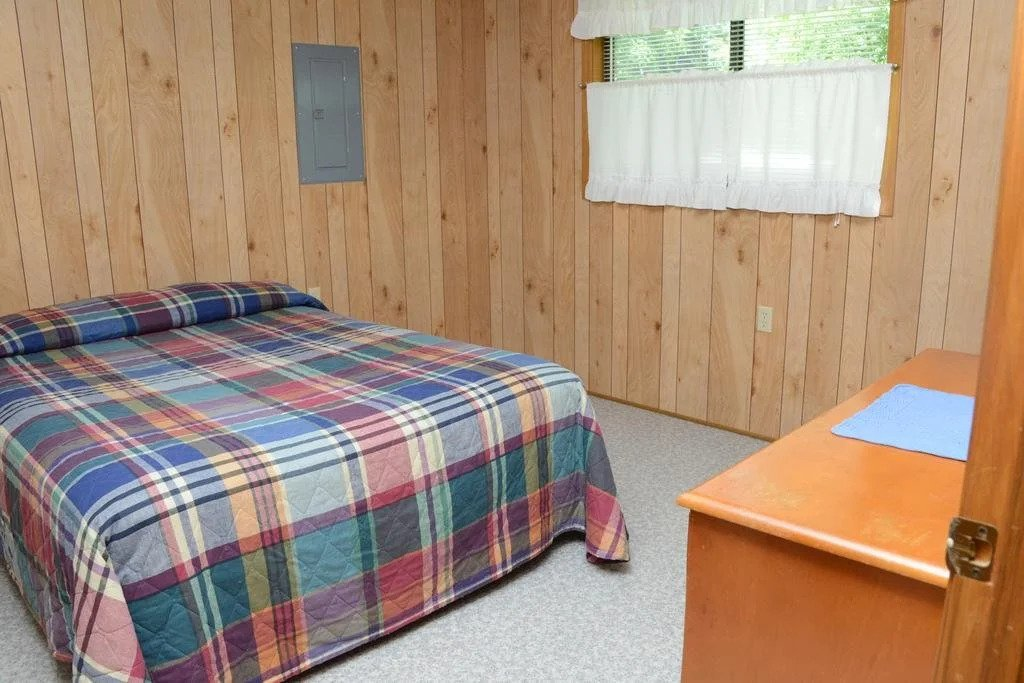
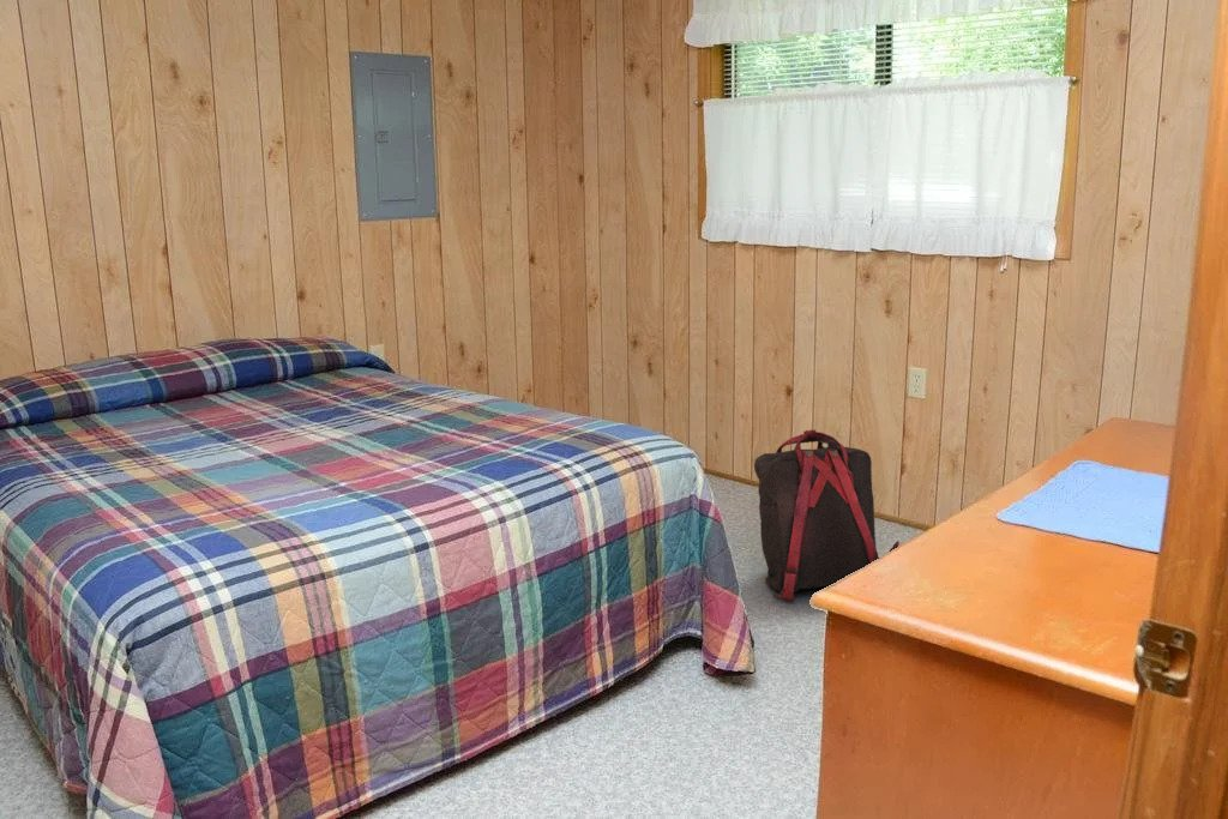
+ backpack (821, 510)
